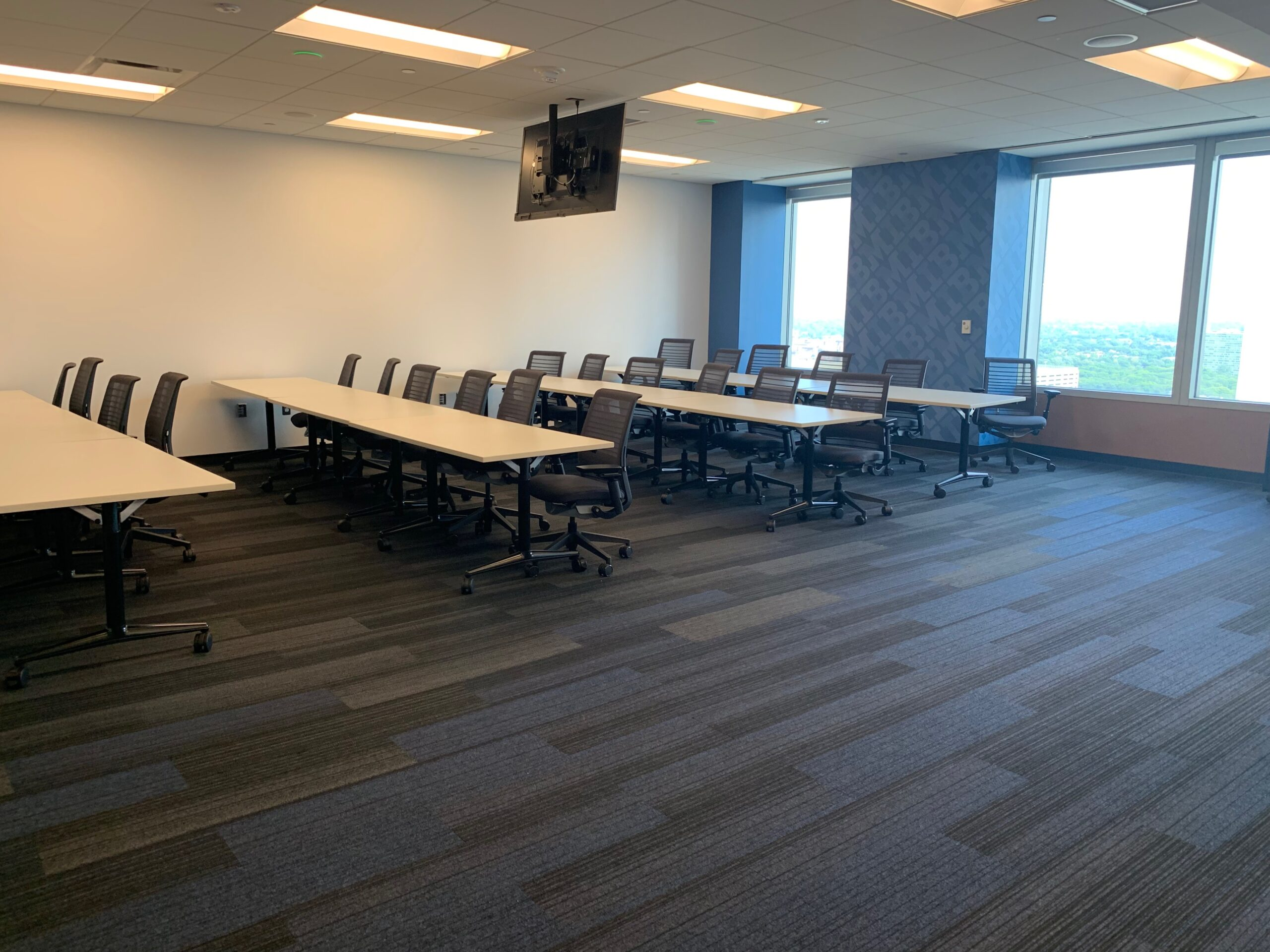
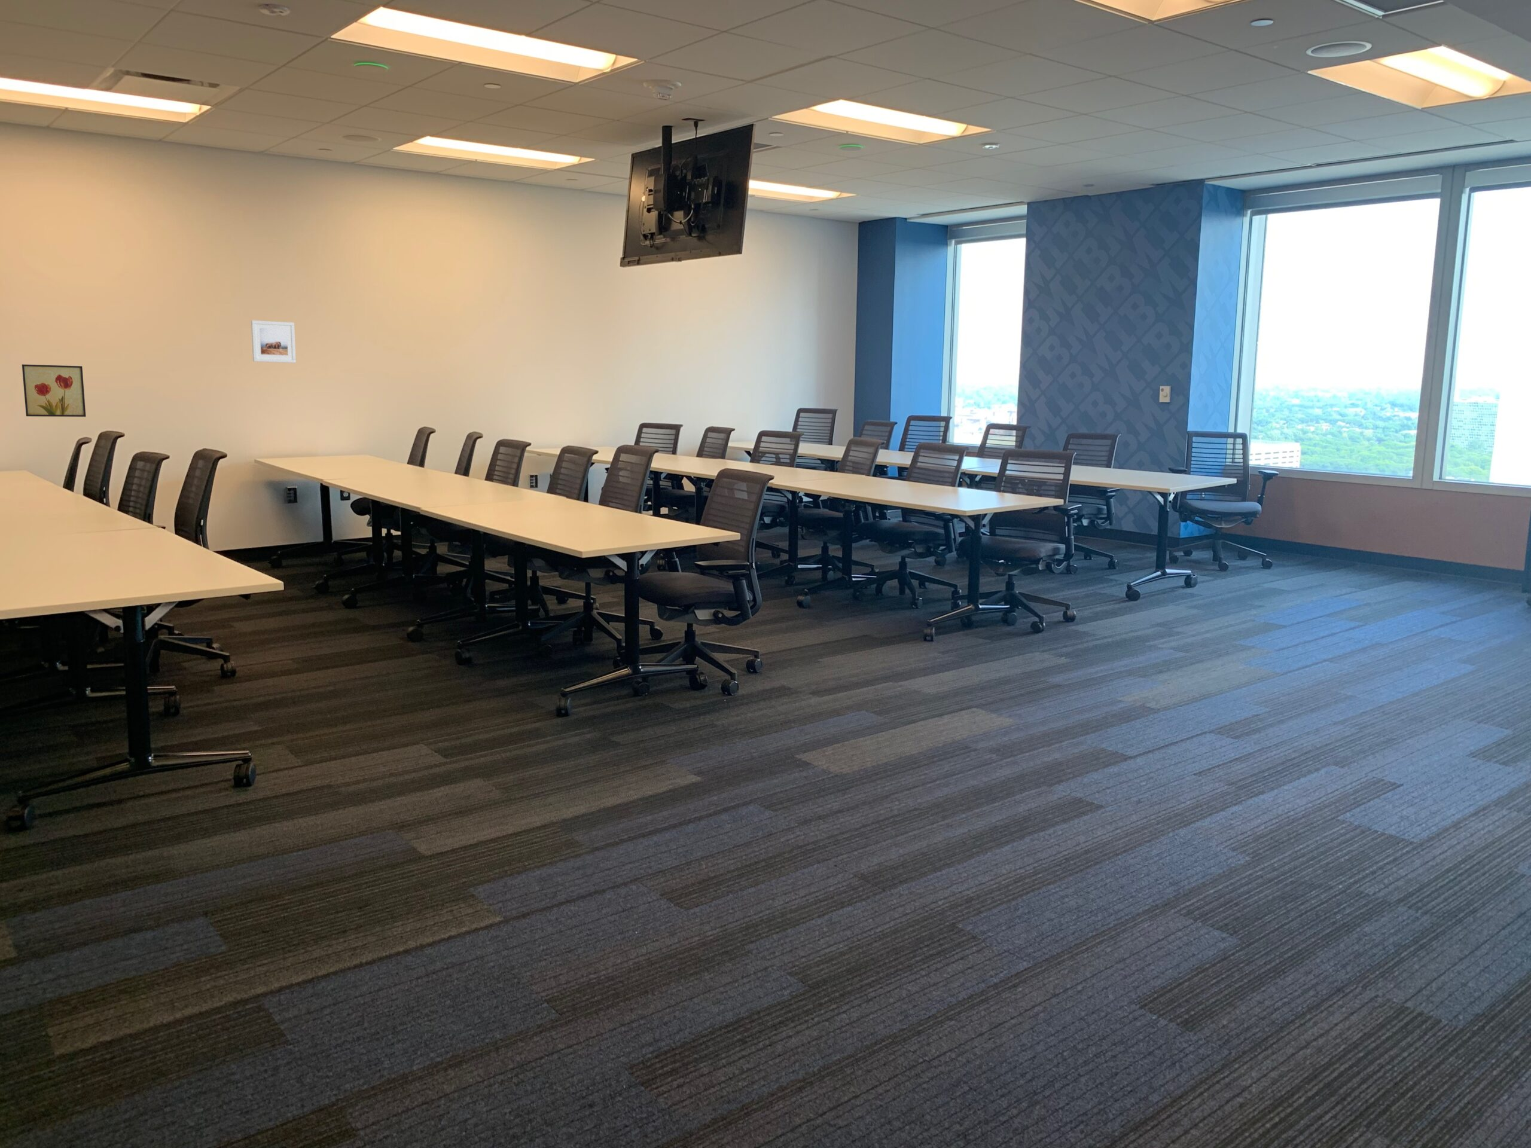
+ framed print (274, 341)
+ wall art (54, 391)
